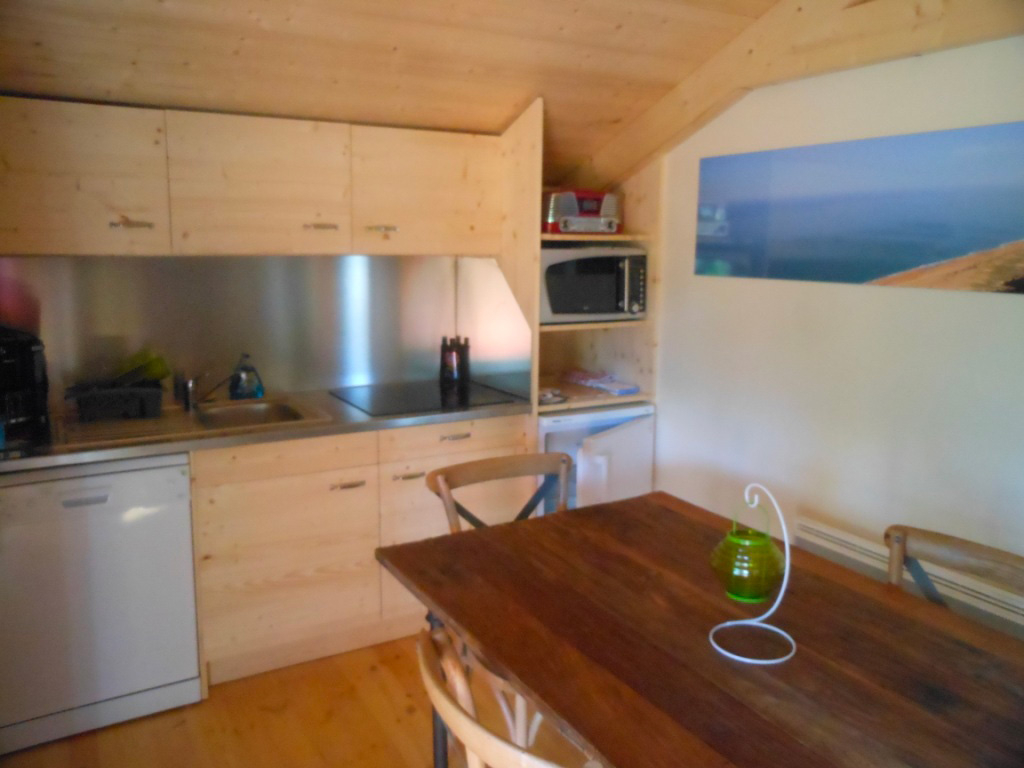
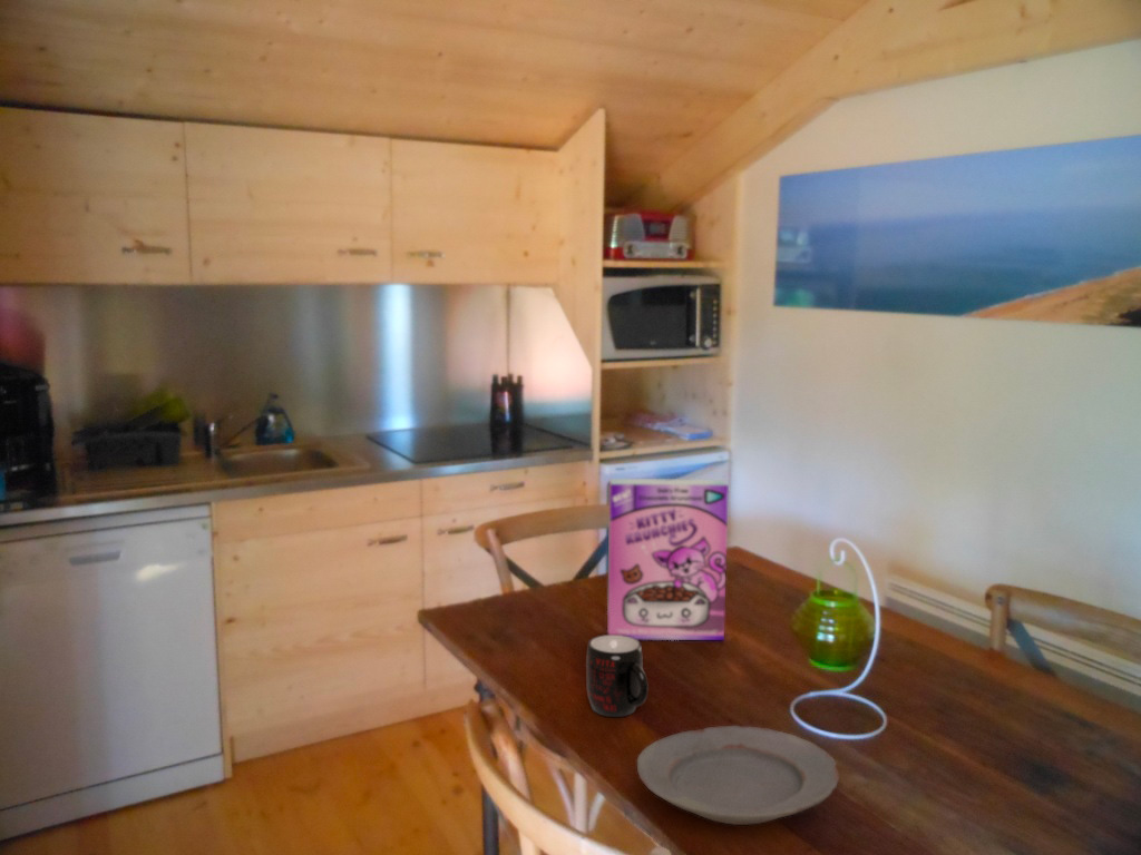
+ mug (620, 678)
+ cereal box (666, 558)
+ plate (735, 780)
